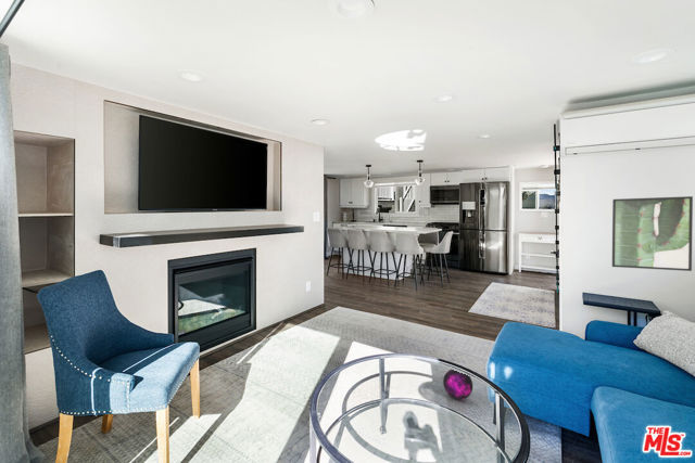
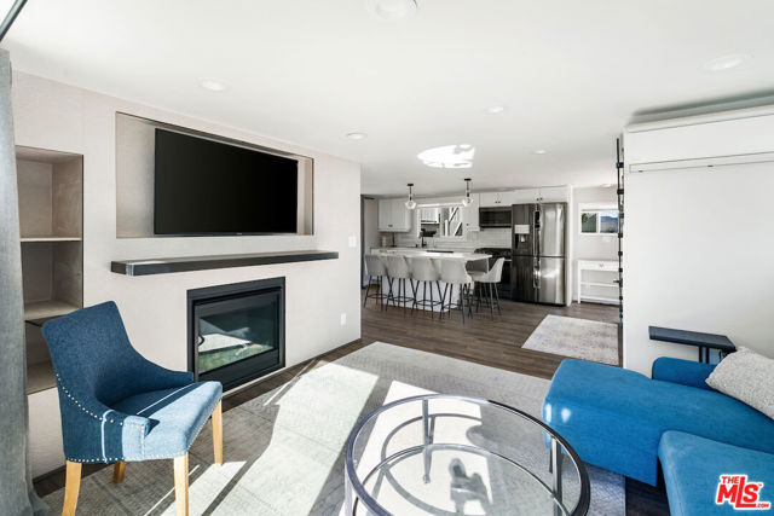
- decorative orb (457, 383)
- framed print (649, 233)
